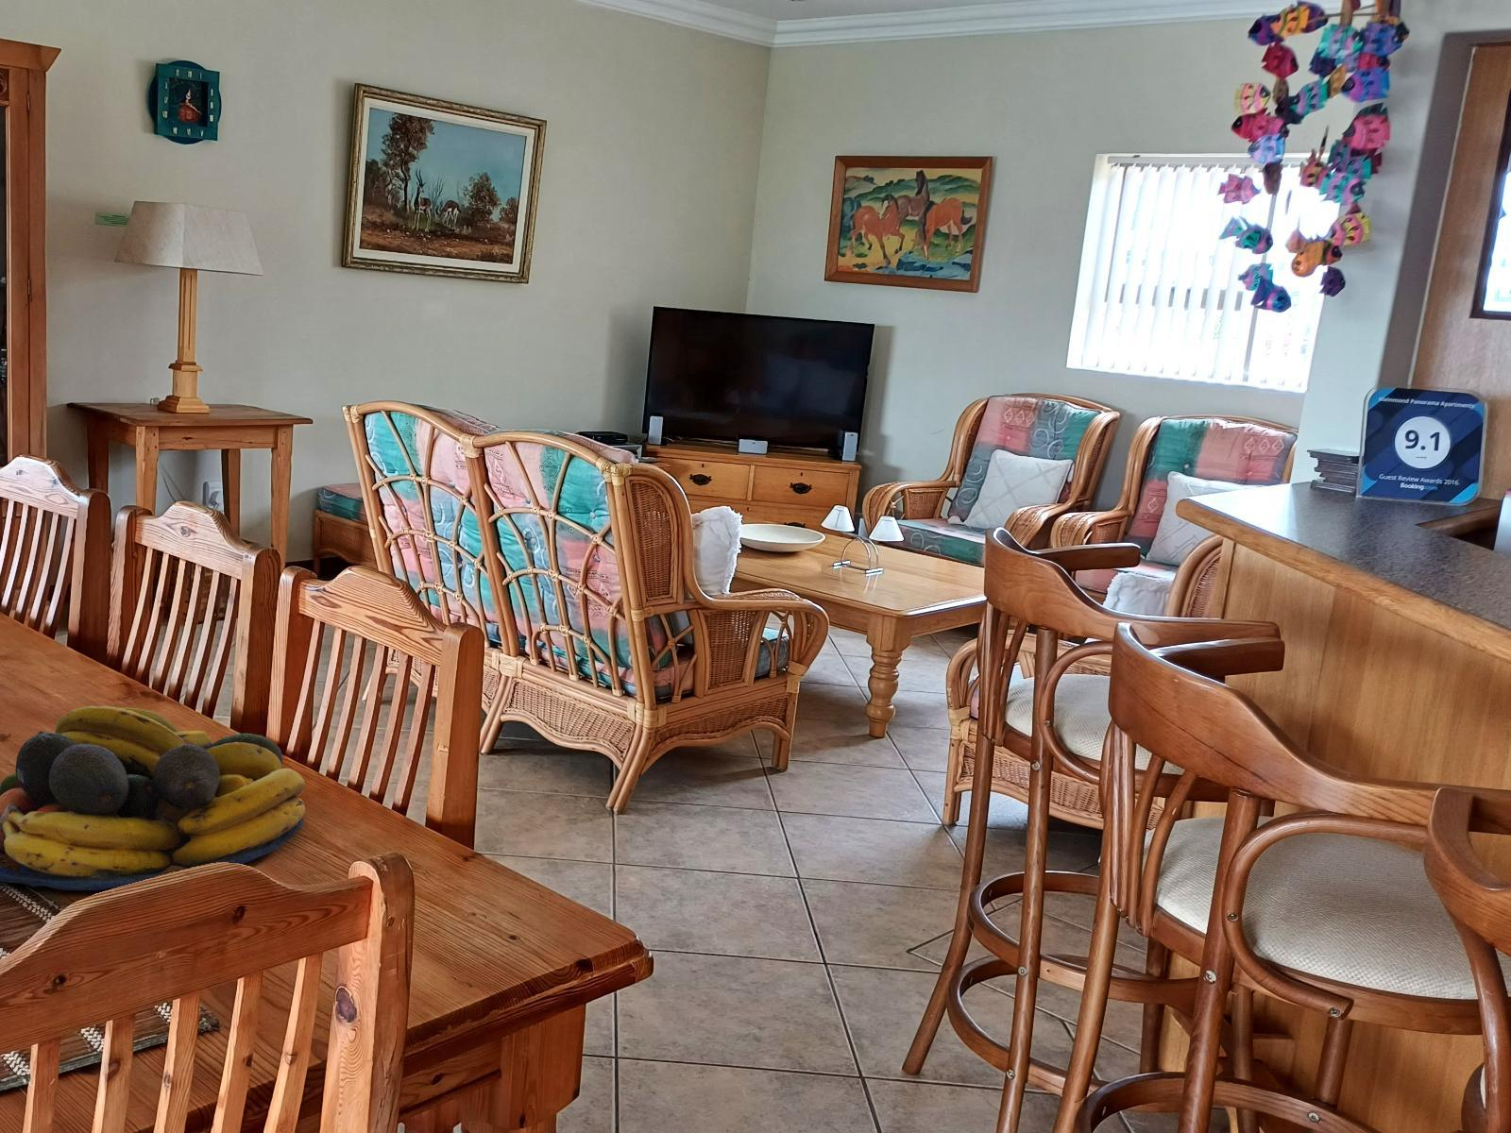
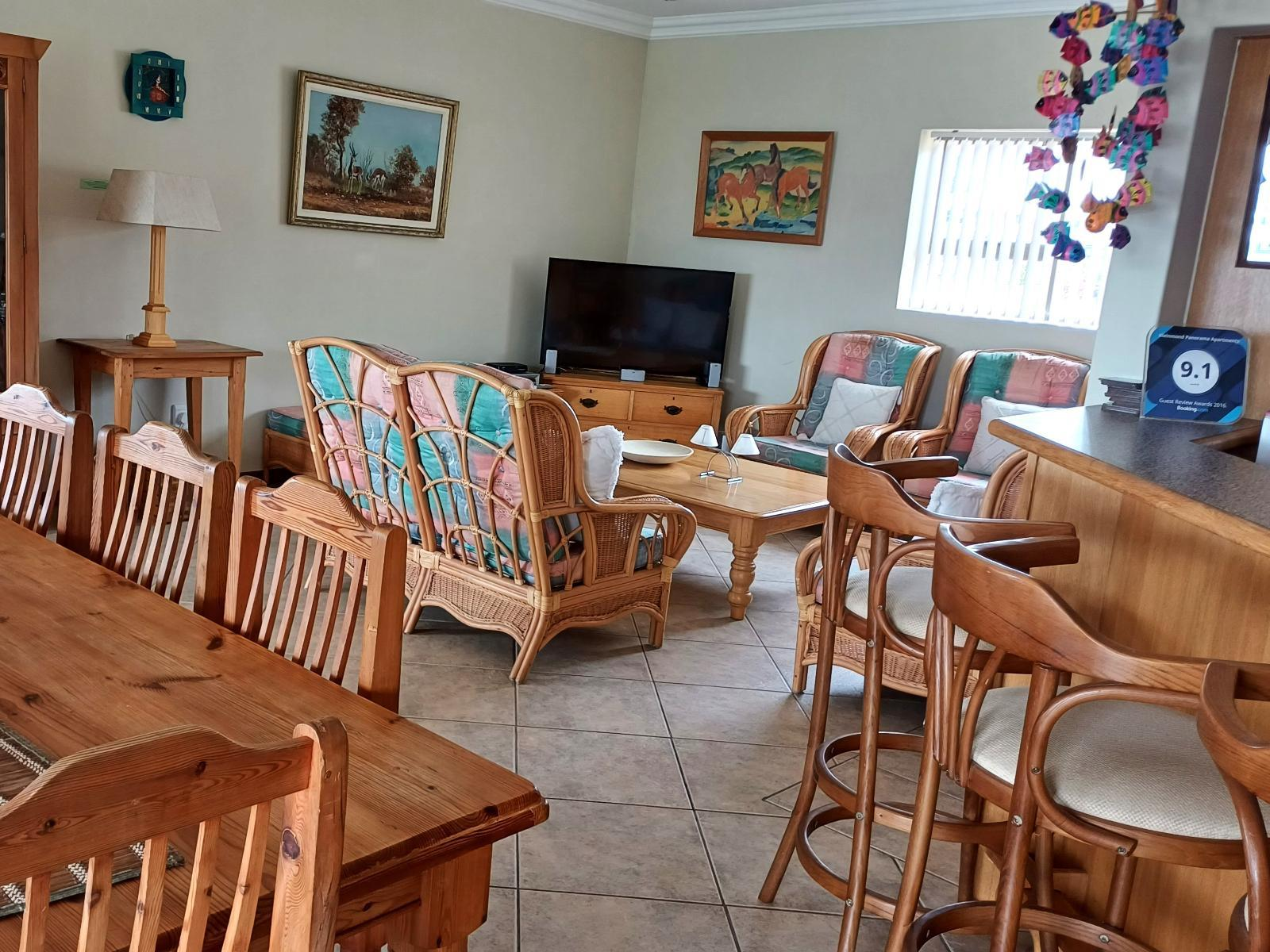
- fruit bowl (131, 769)
